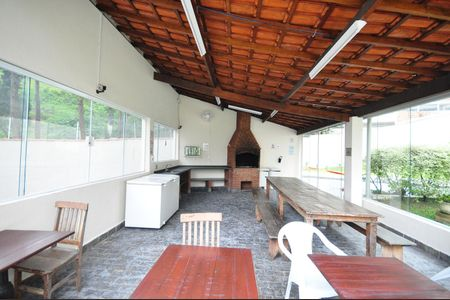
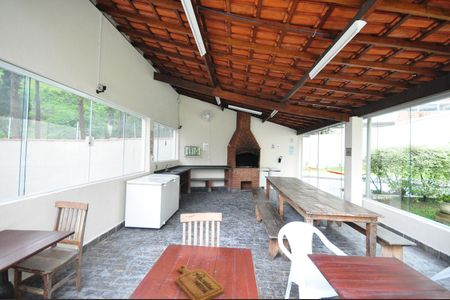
+ cutting board (194, 280)
